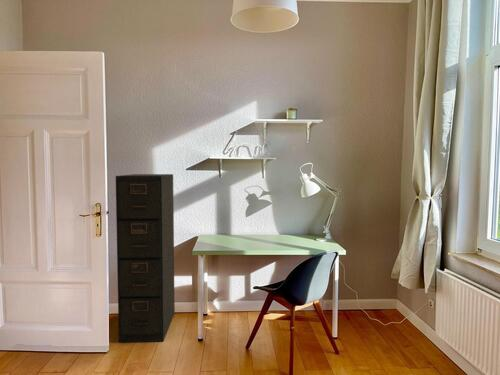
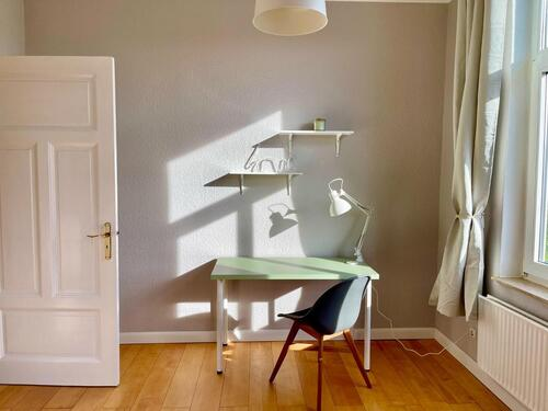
- filing cabinet (147, 252)
